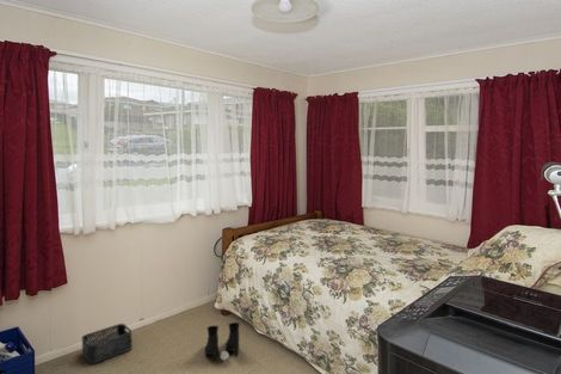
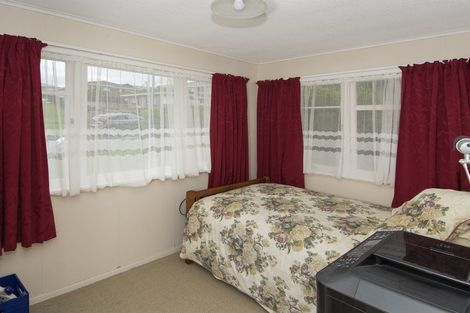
- boots (217, 336)
- storage bin (107, 342)
